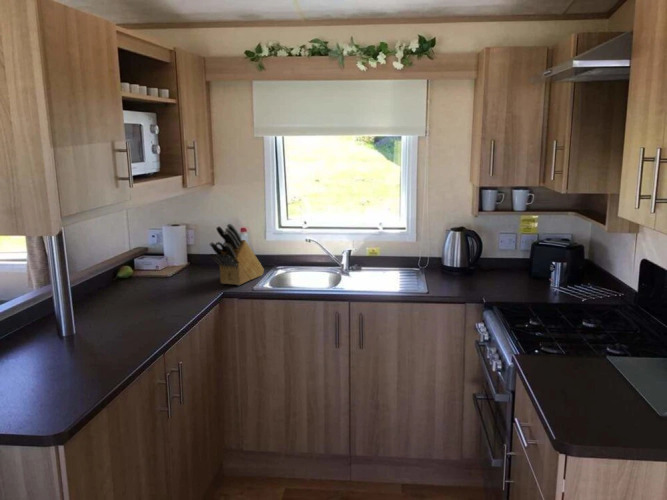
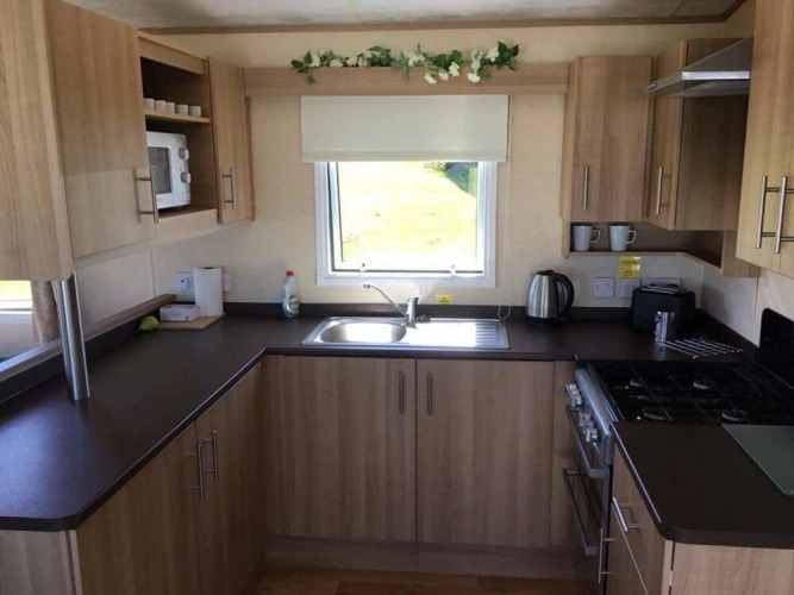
- knife block (237, 251)
